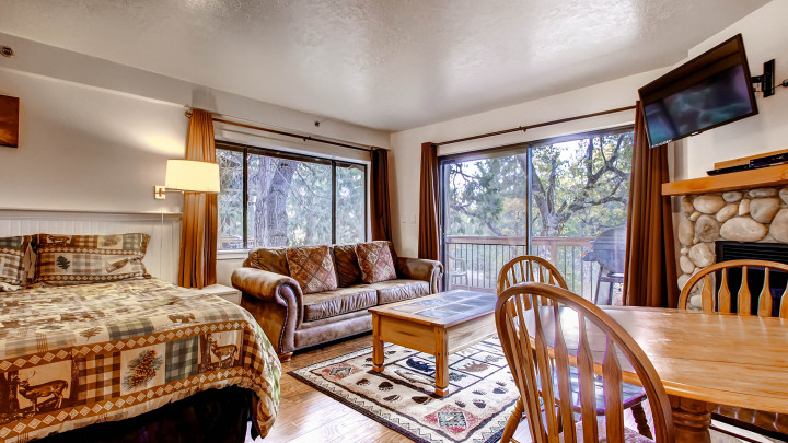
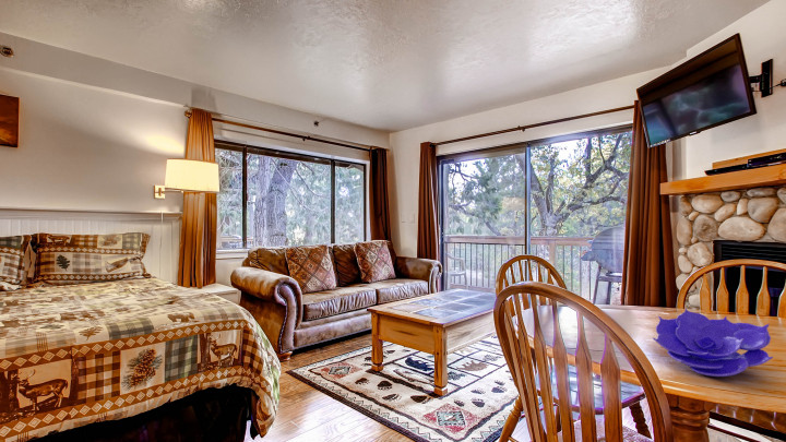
+ decorative bowl (704, 338)
